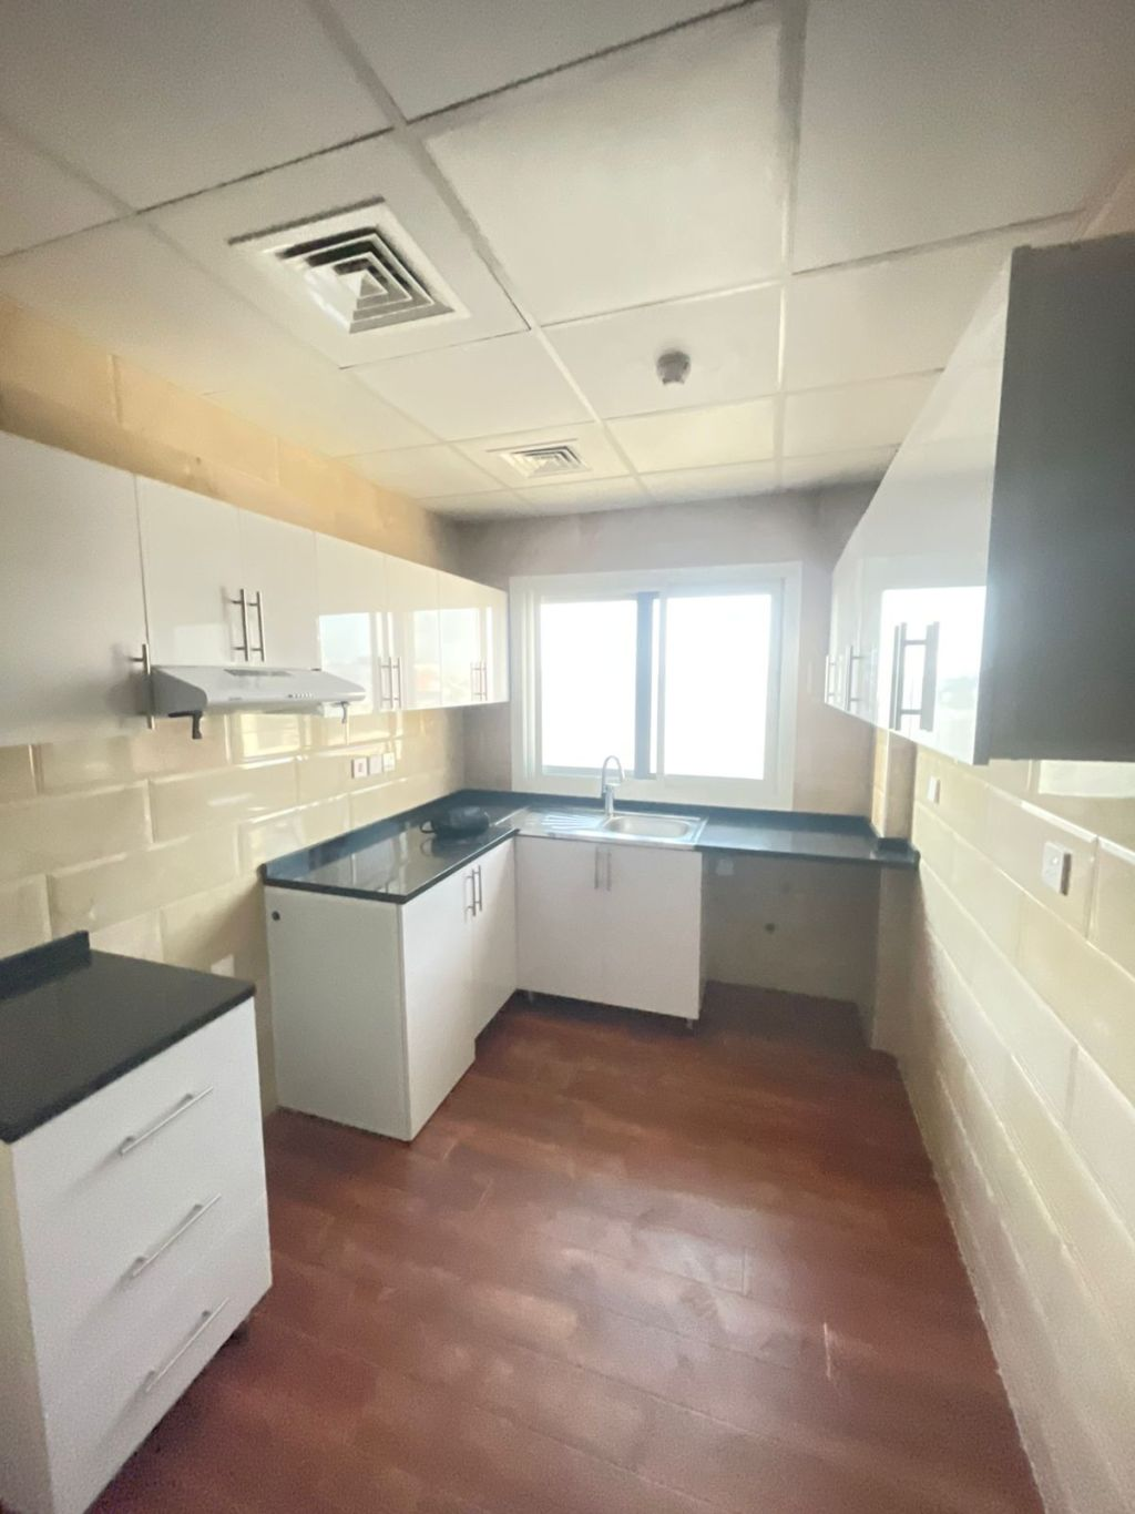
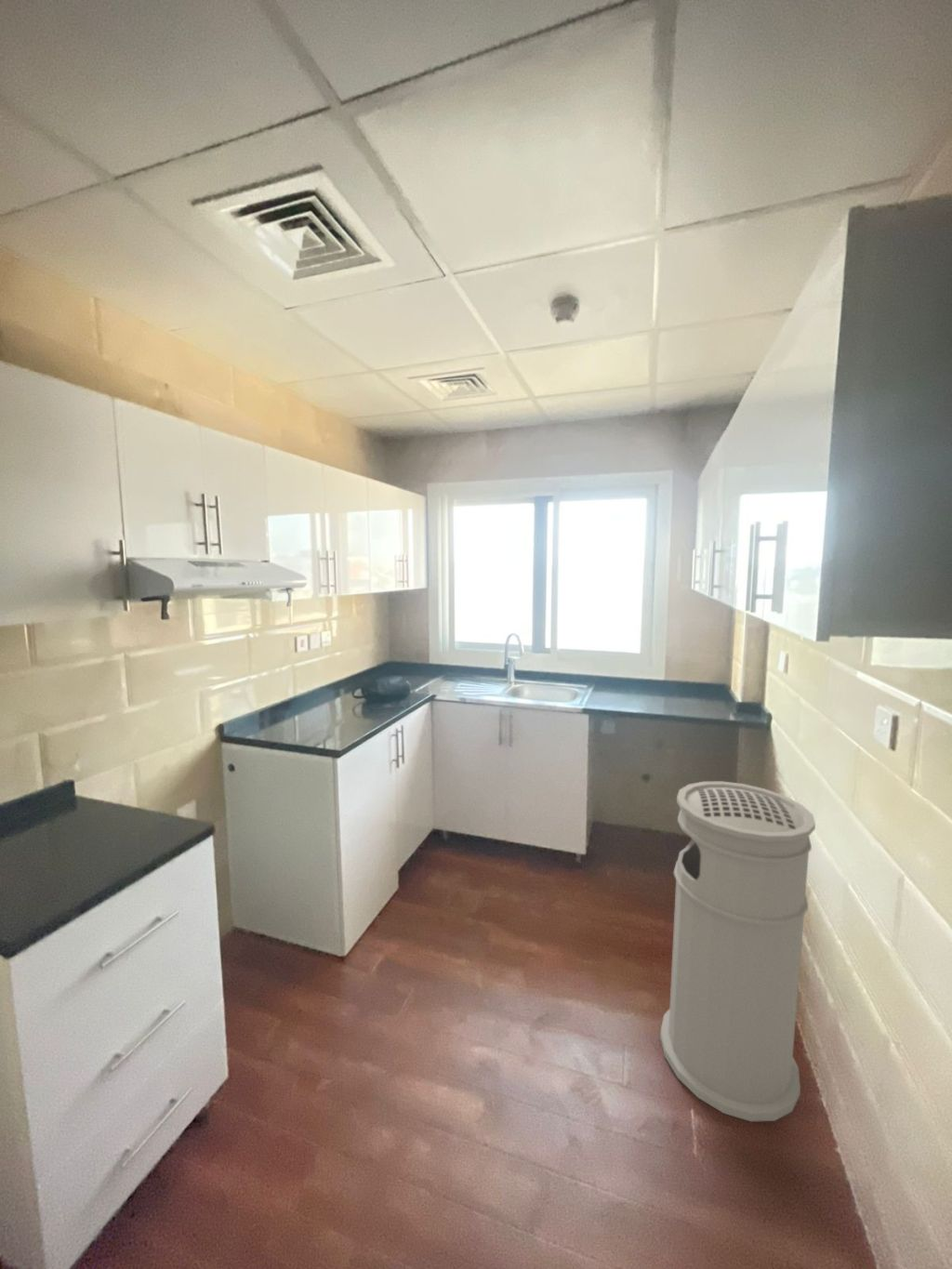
+ trash can (734, 931)
